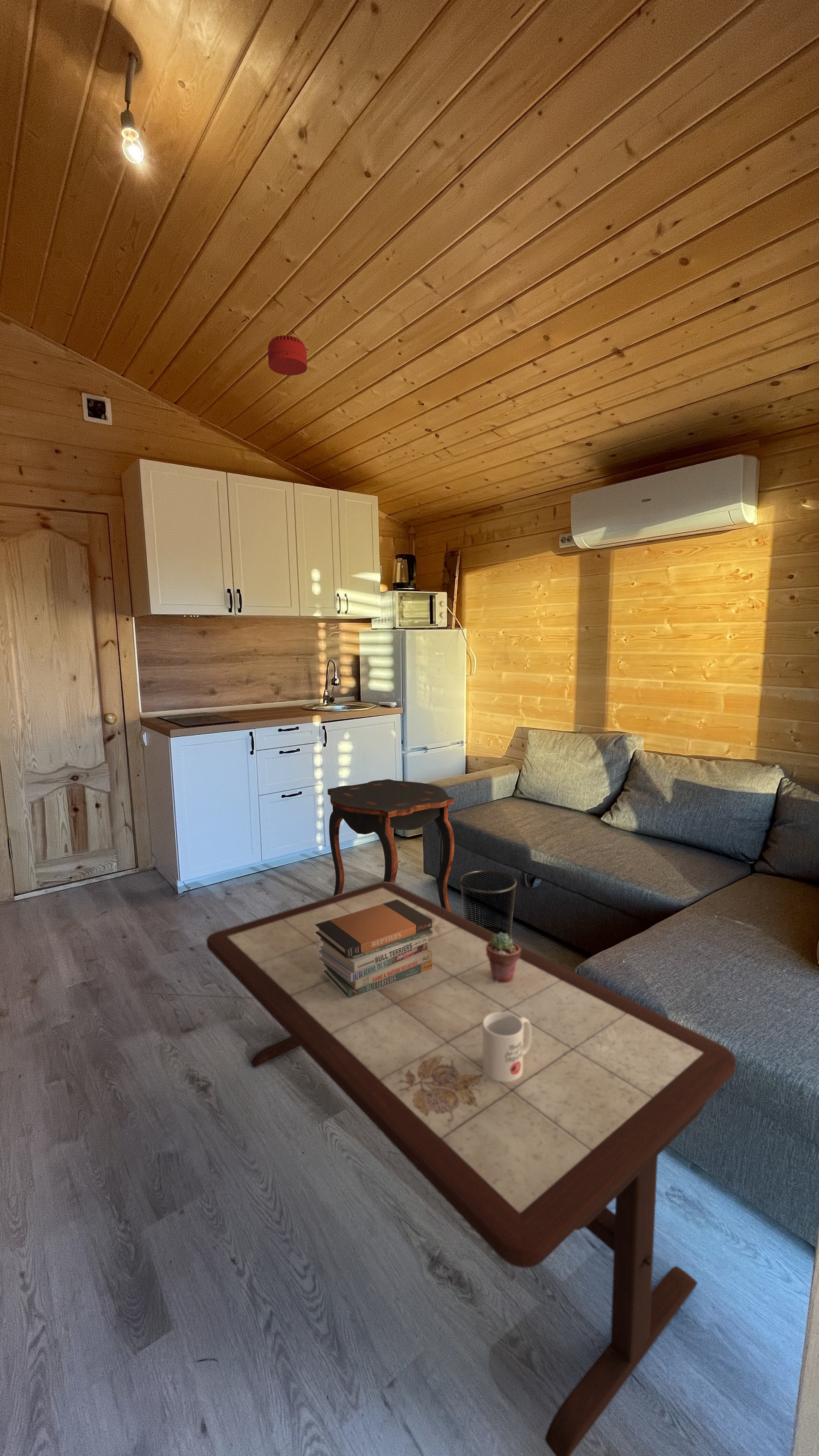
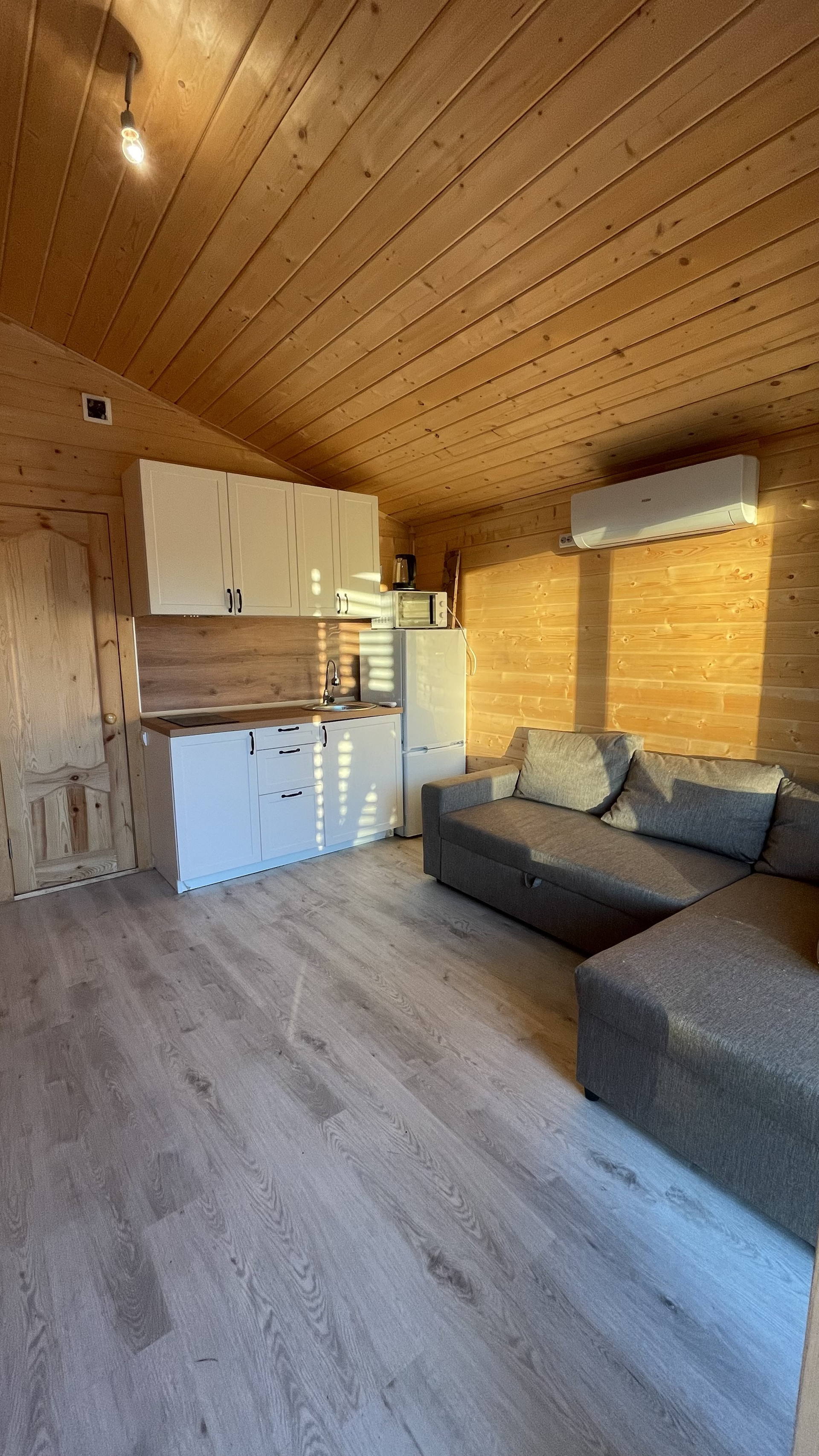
- potted succulent (503, 955)
- mug (509, 1041)
- side table (389, 850)
- book stack (375, 945)
- coffee table (424, 1068)
- waste bin (488, 909)
- smoke detector (288, 355)
